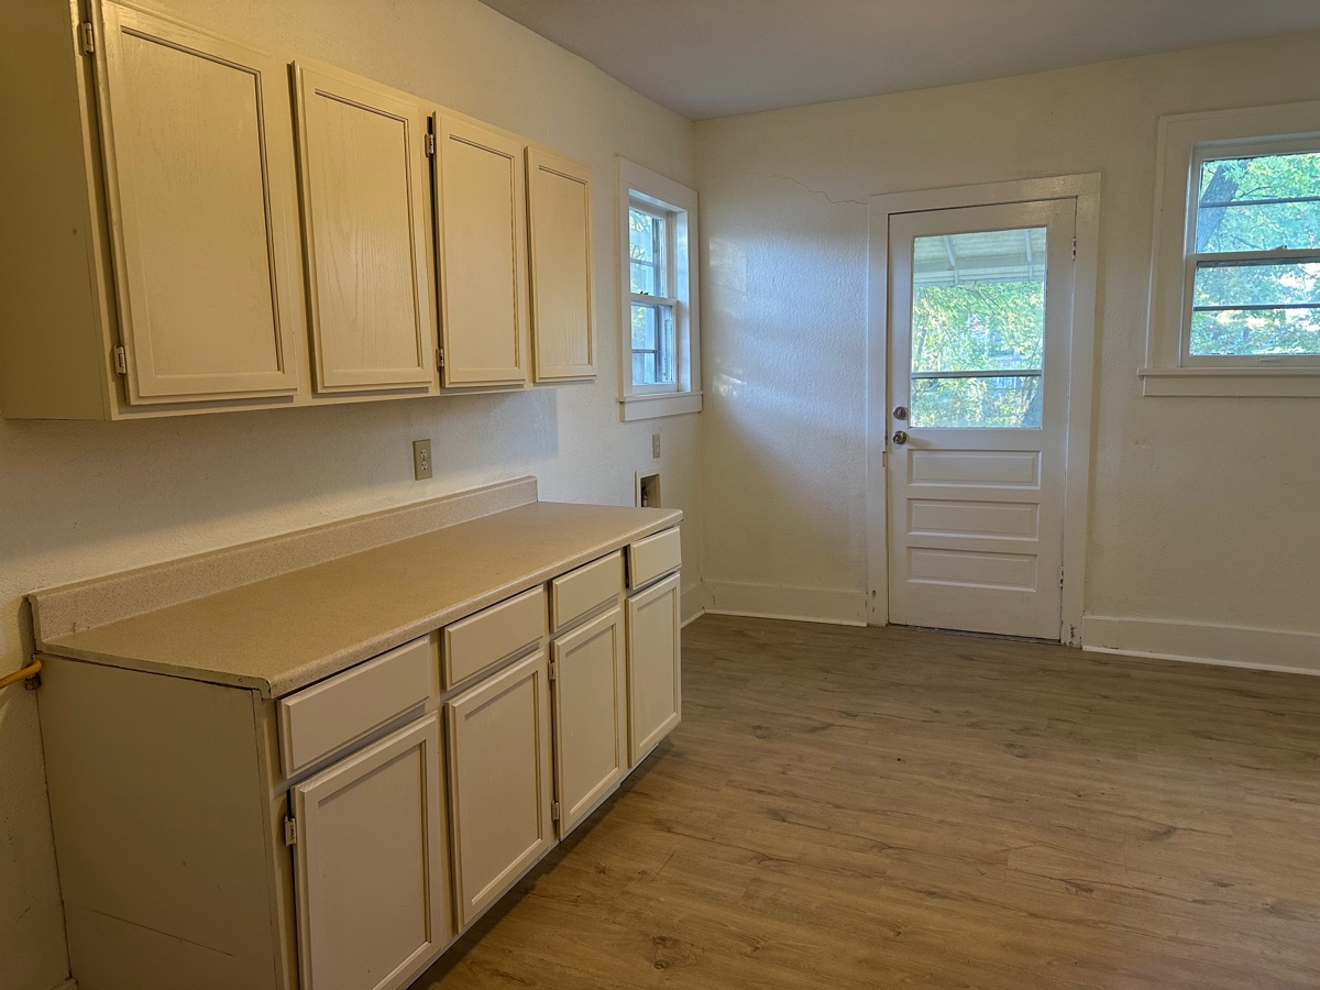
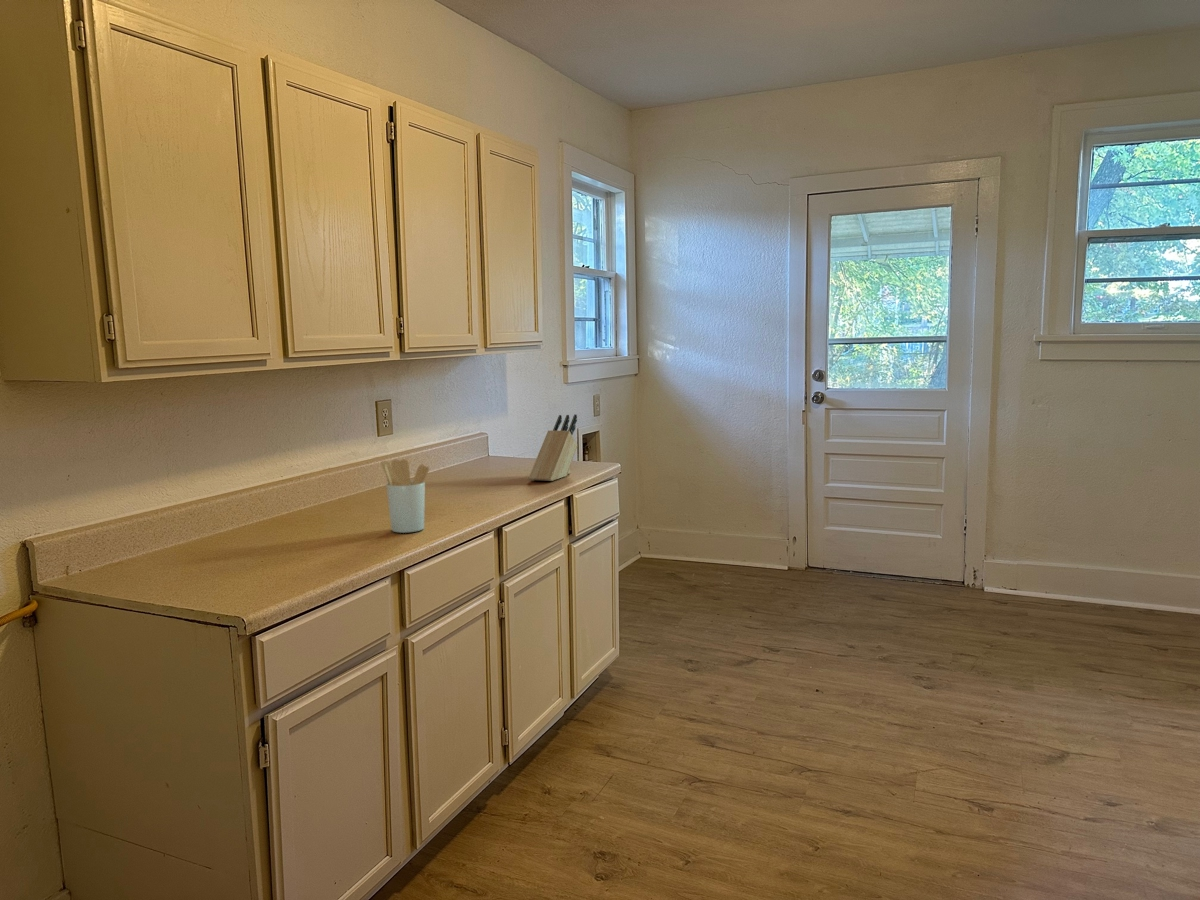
+ utensil holder (402, 493)
+ knife block (555, 446)
